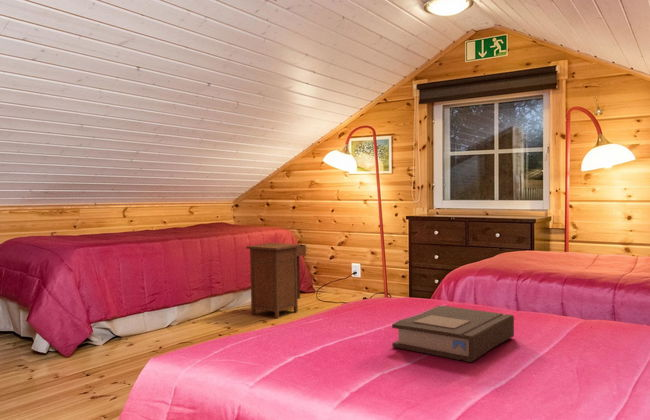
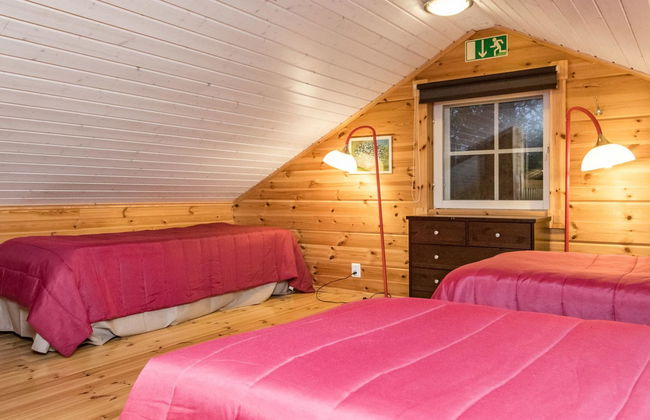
- book (454, 330)
- nightstand (279, 278)
